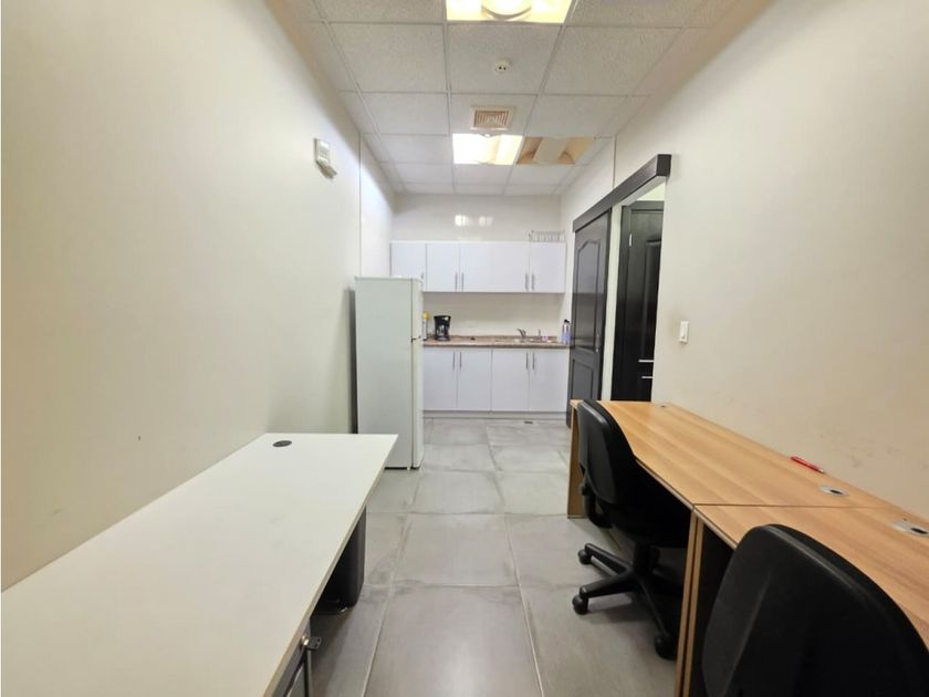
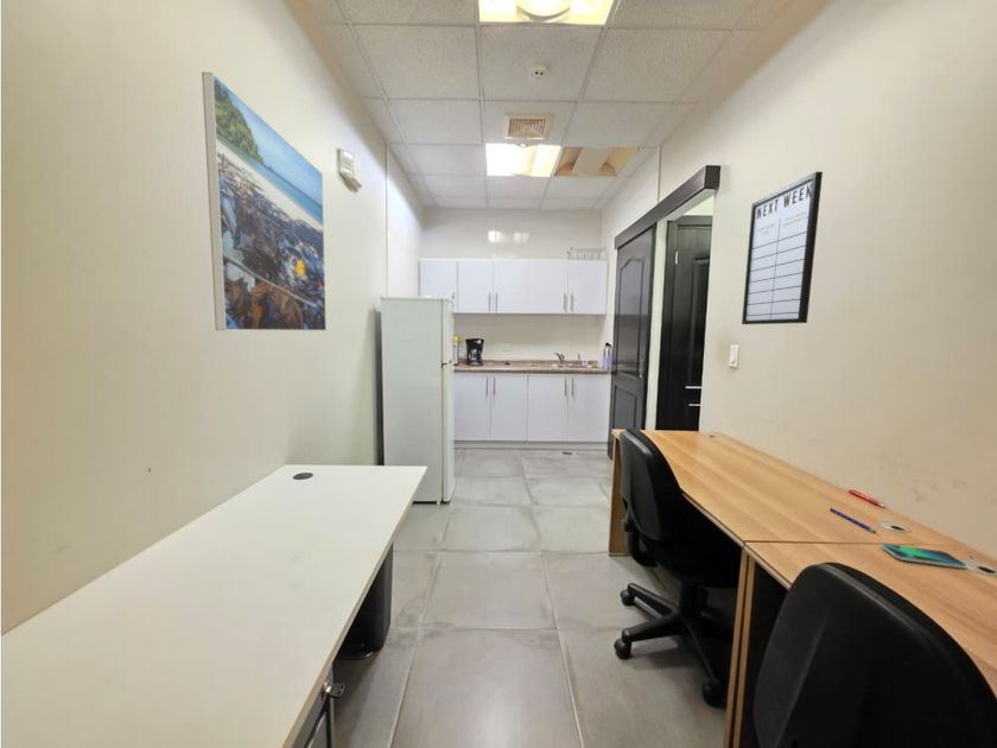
+ writing board (776, 258)
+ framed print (280, 235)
+ smartphone (921, 554)
+ pen (851, 519)
